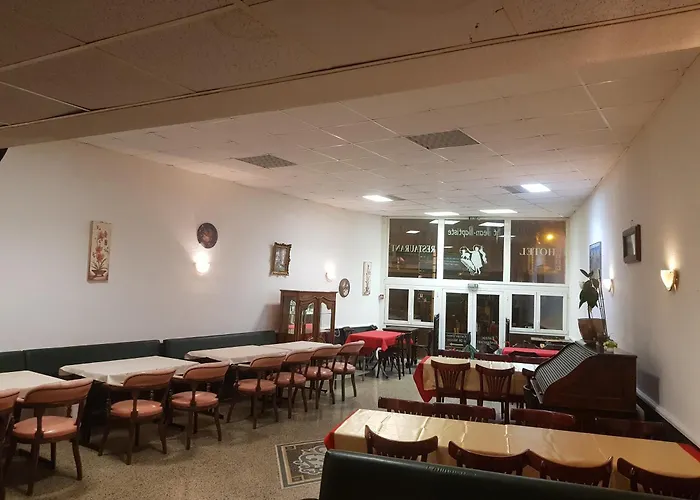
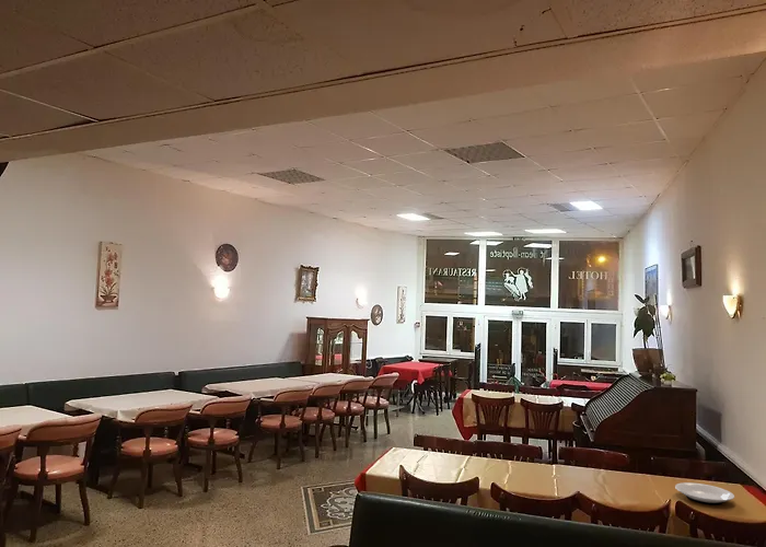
+ plate (704, 494)
